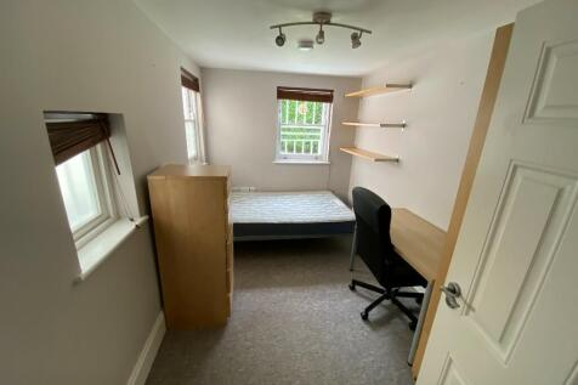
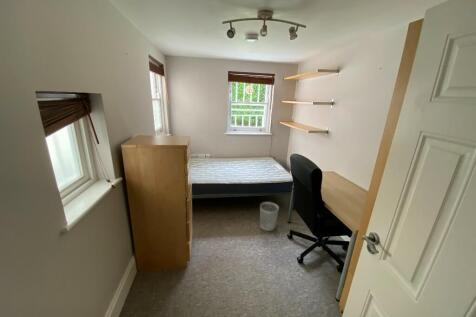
+ wastebasket (268, 216)
